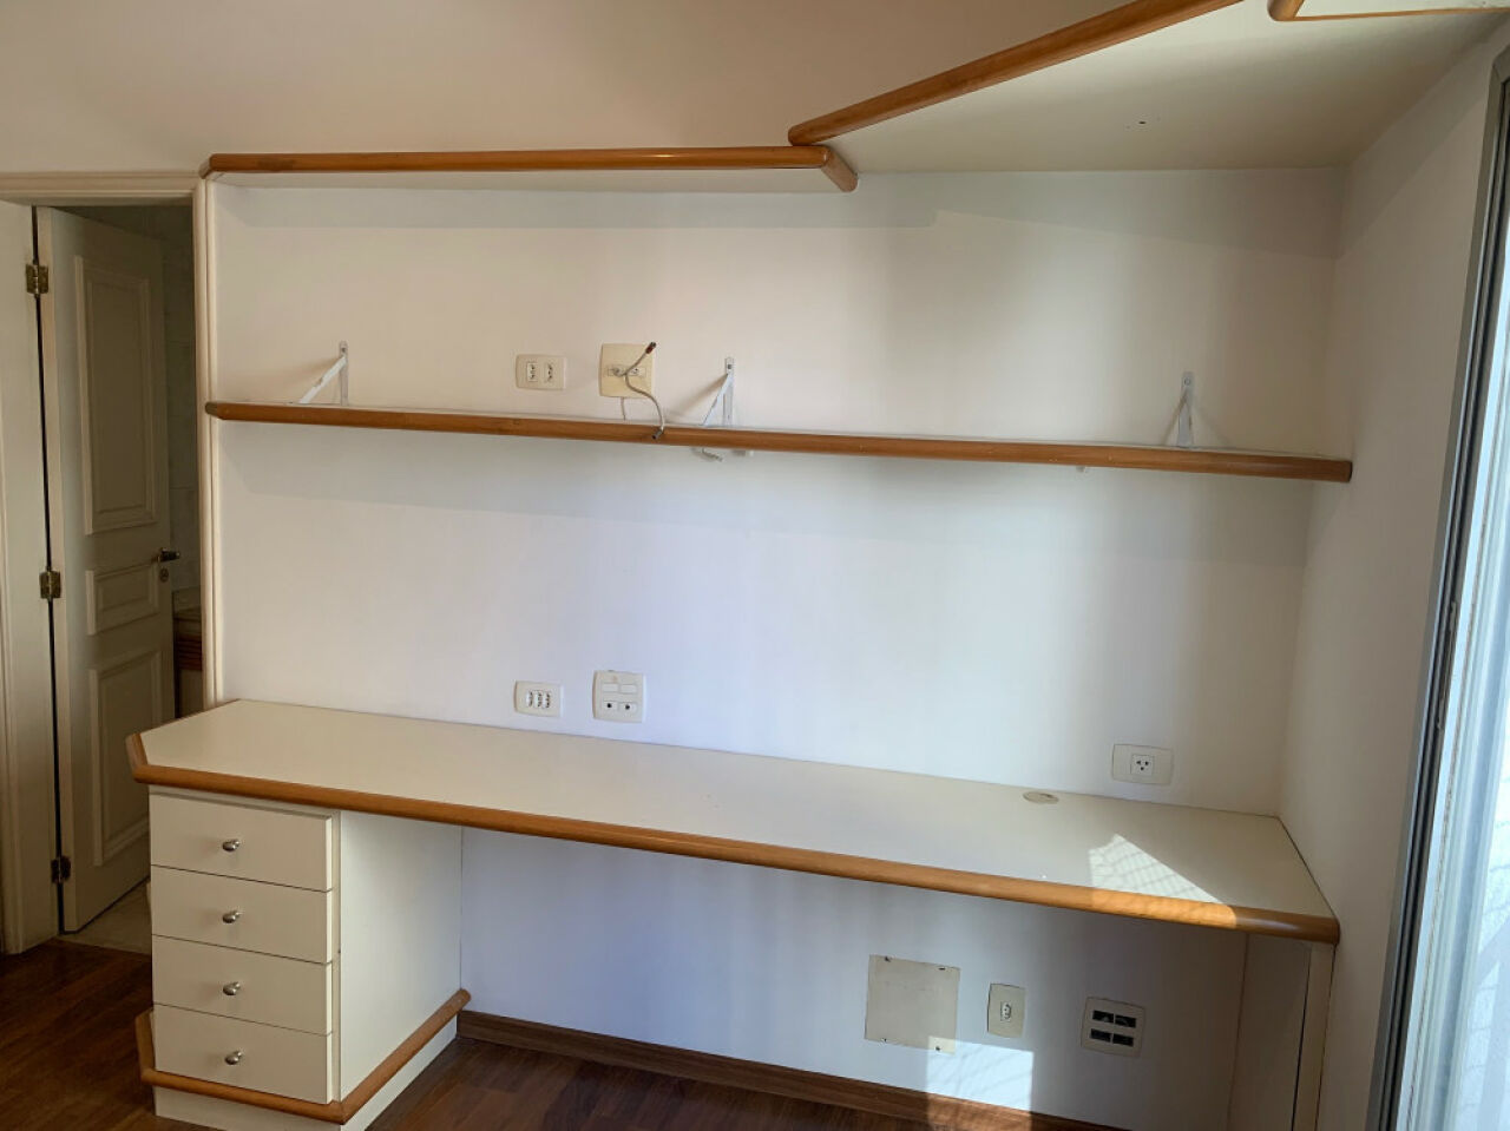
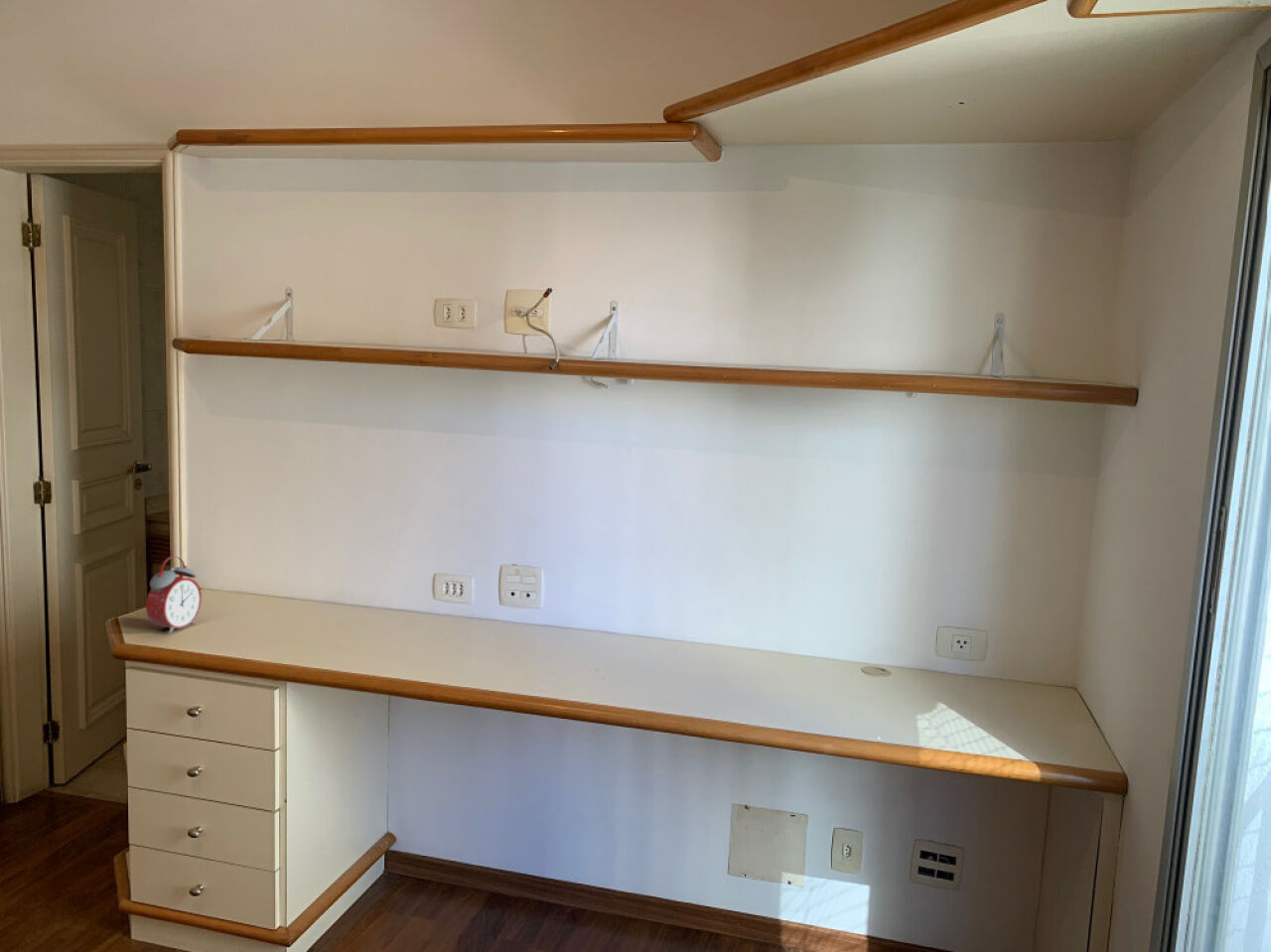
+ alarm clock (173, 592)
